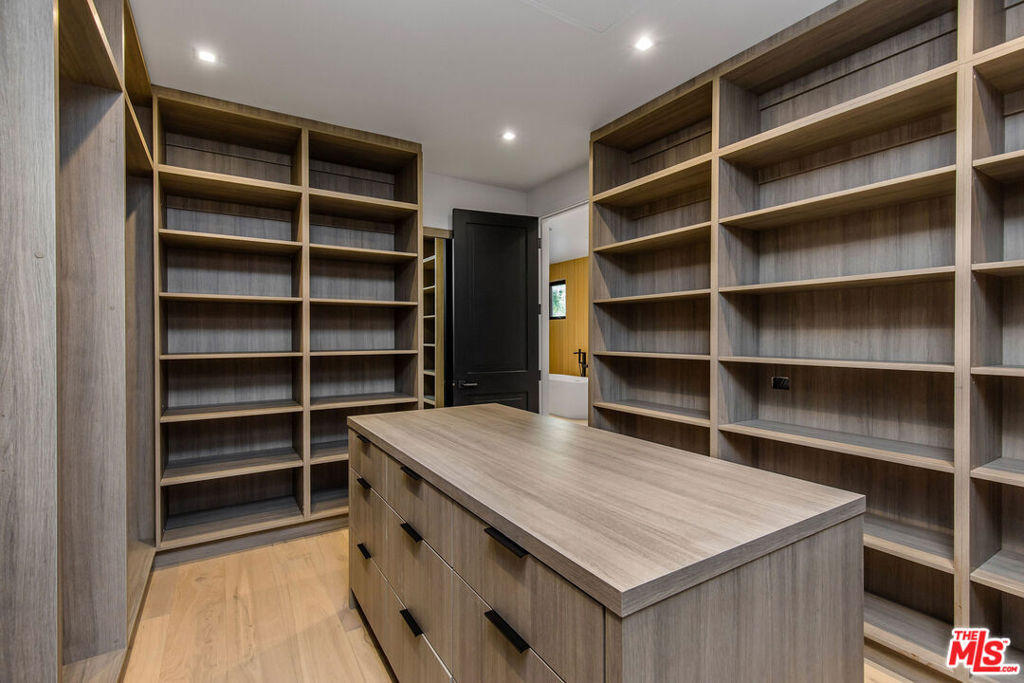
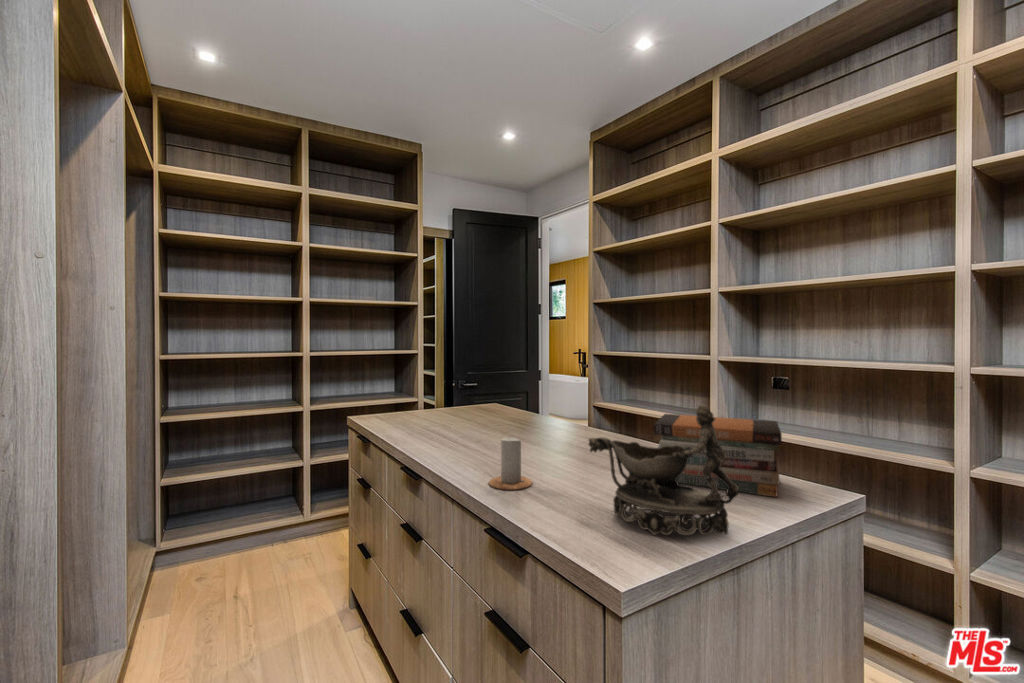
+ book stack (721, 447)
+ decorative bowl (655, 460)
+ candle (510, 451)
